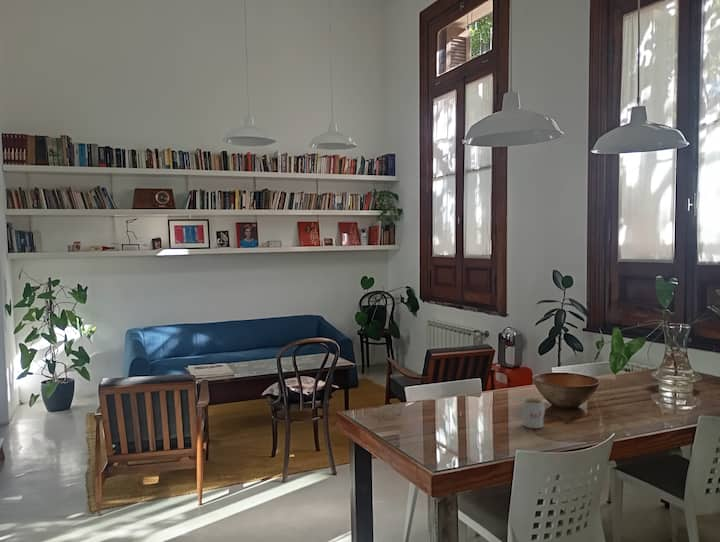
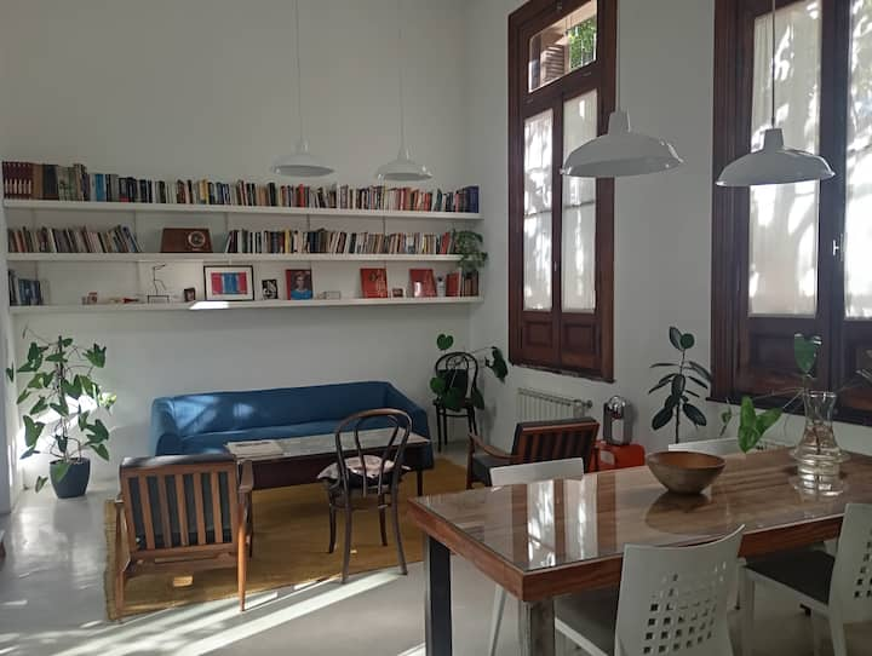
- mug (535, 412)
